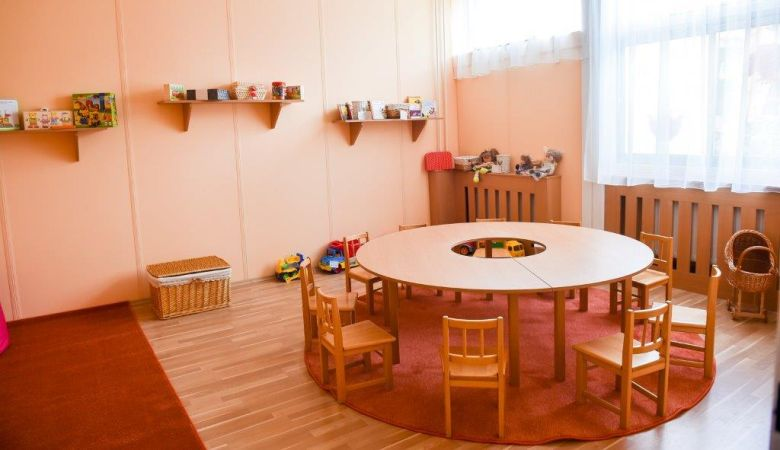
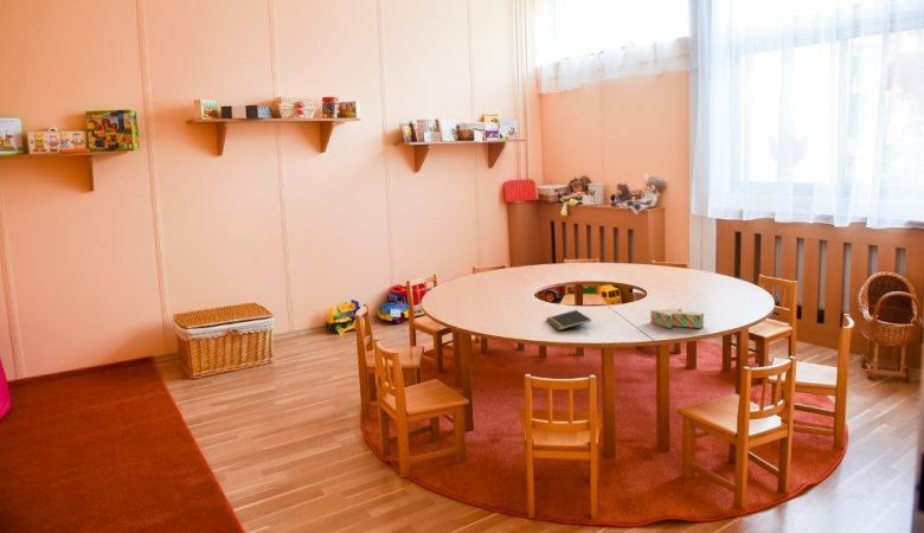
+ toy blocks (675, 317)
+ notepad (567, 319)
